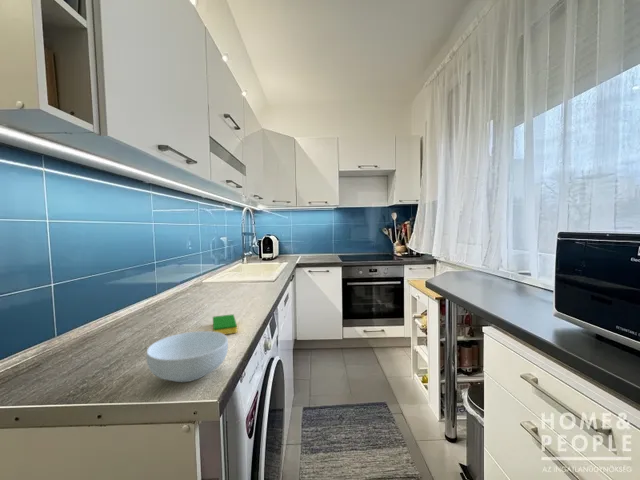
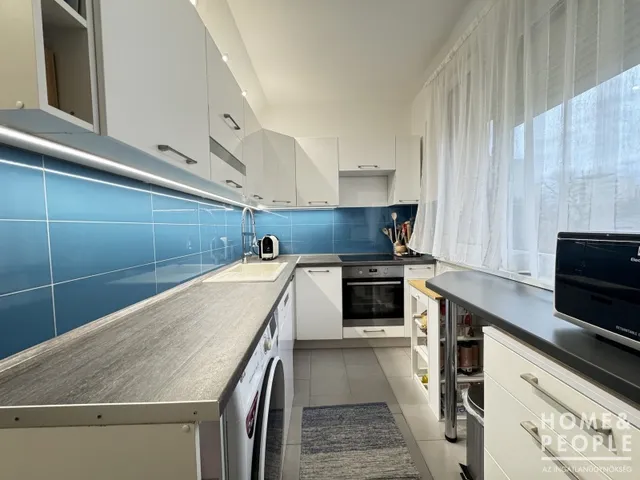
- cereal bowl (189, 358)
- dish sponge (224, 324)
